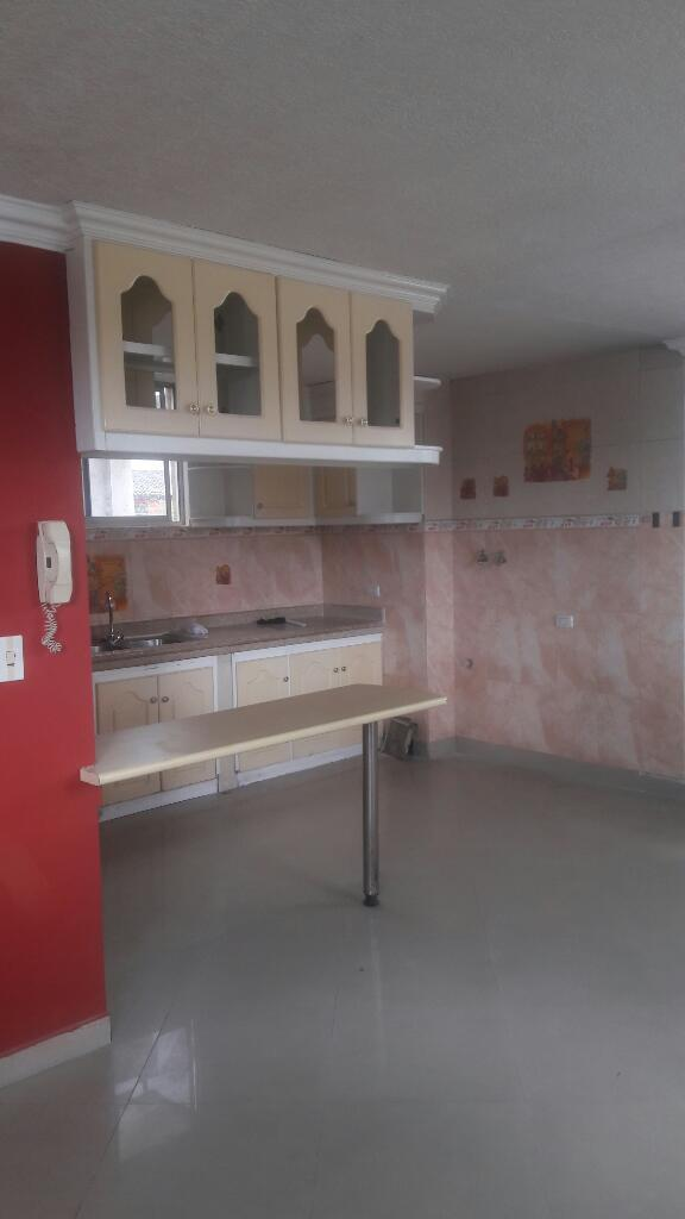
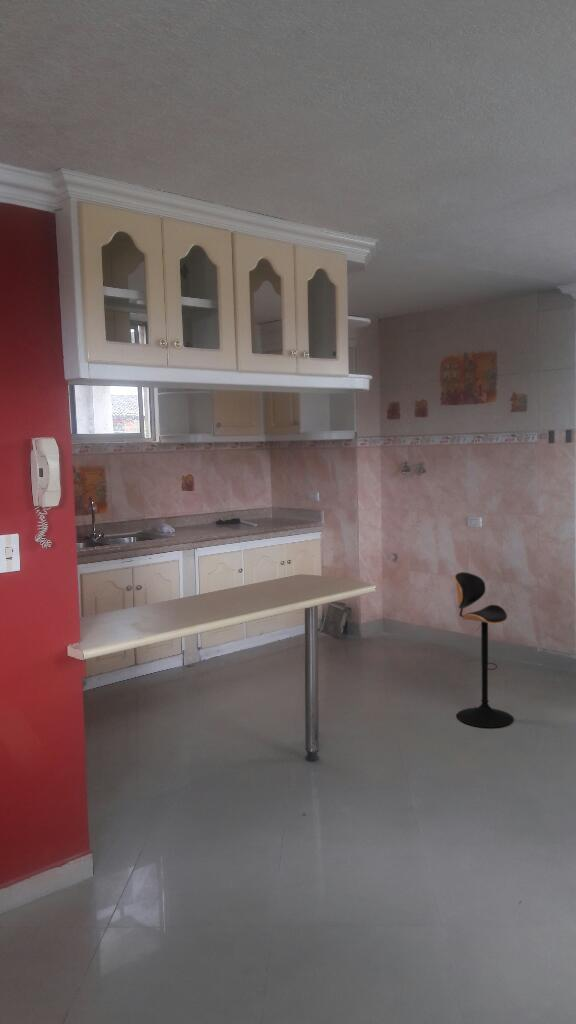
+ bar stool (484, 646)
